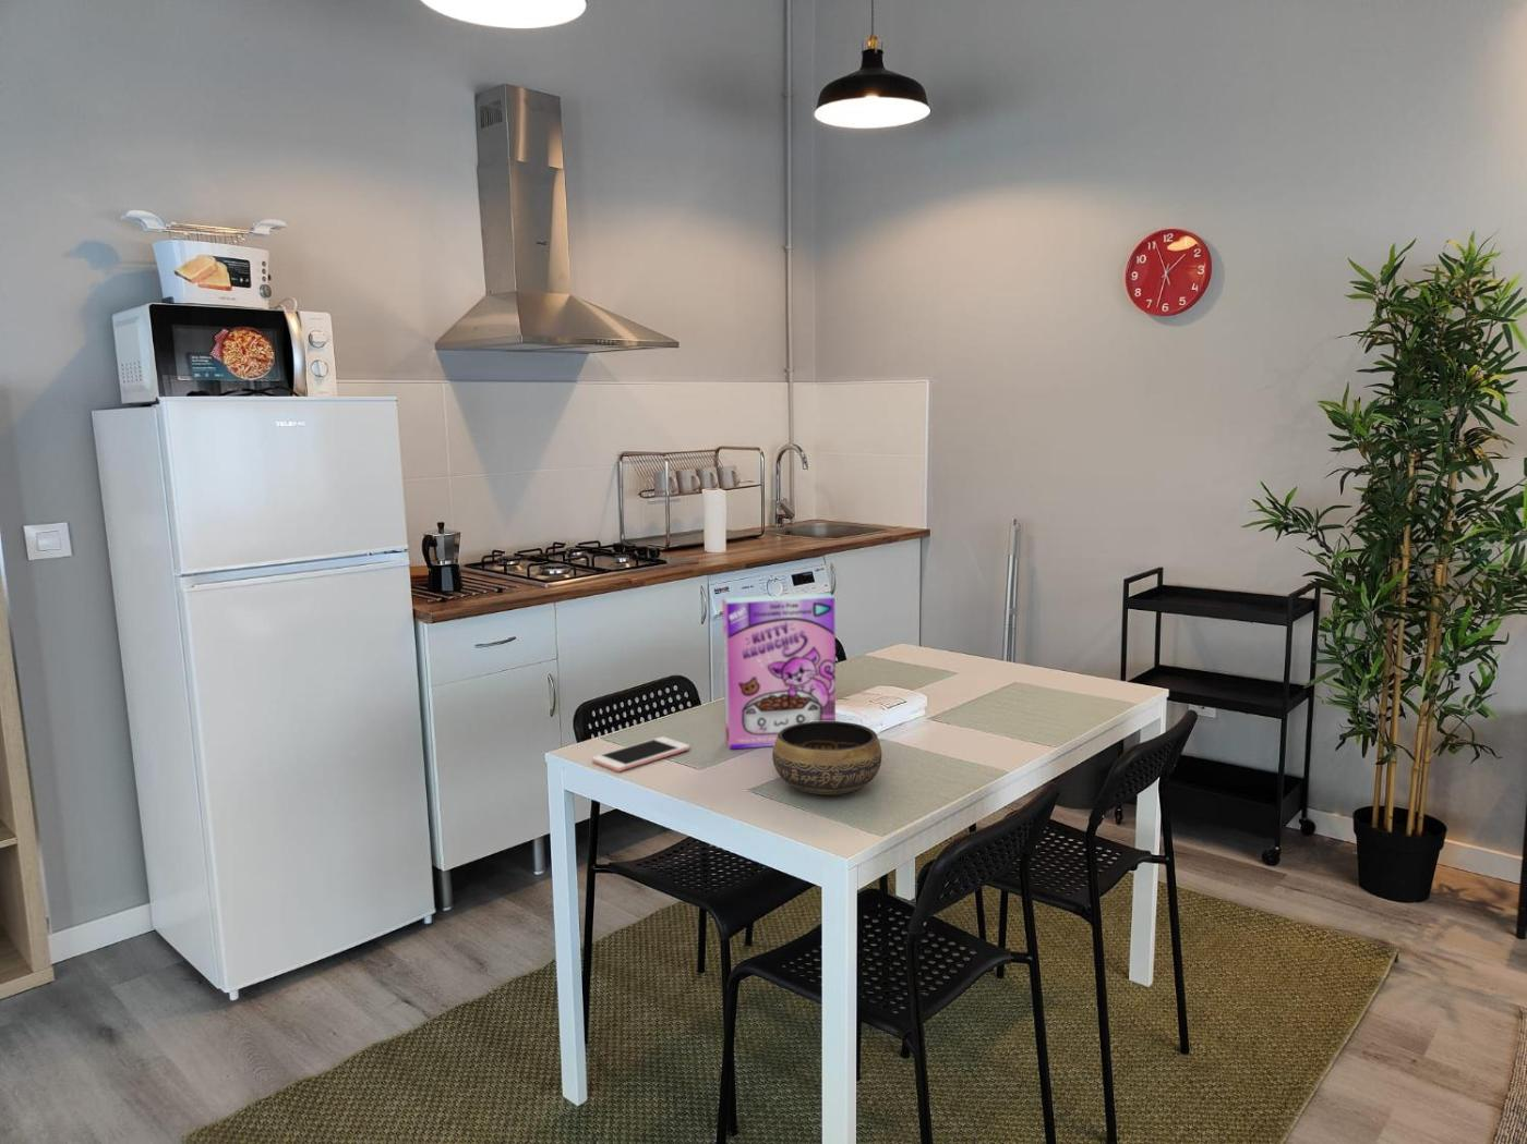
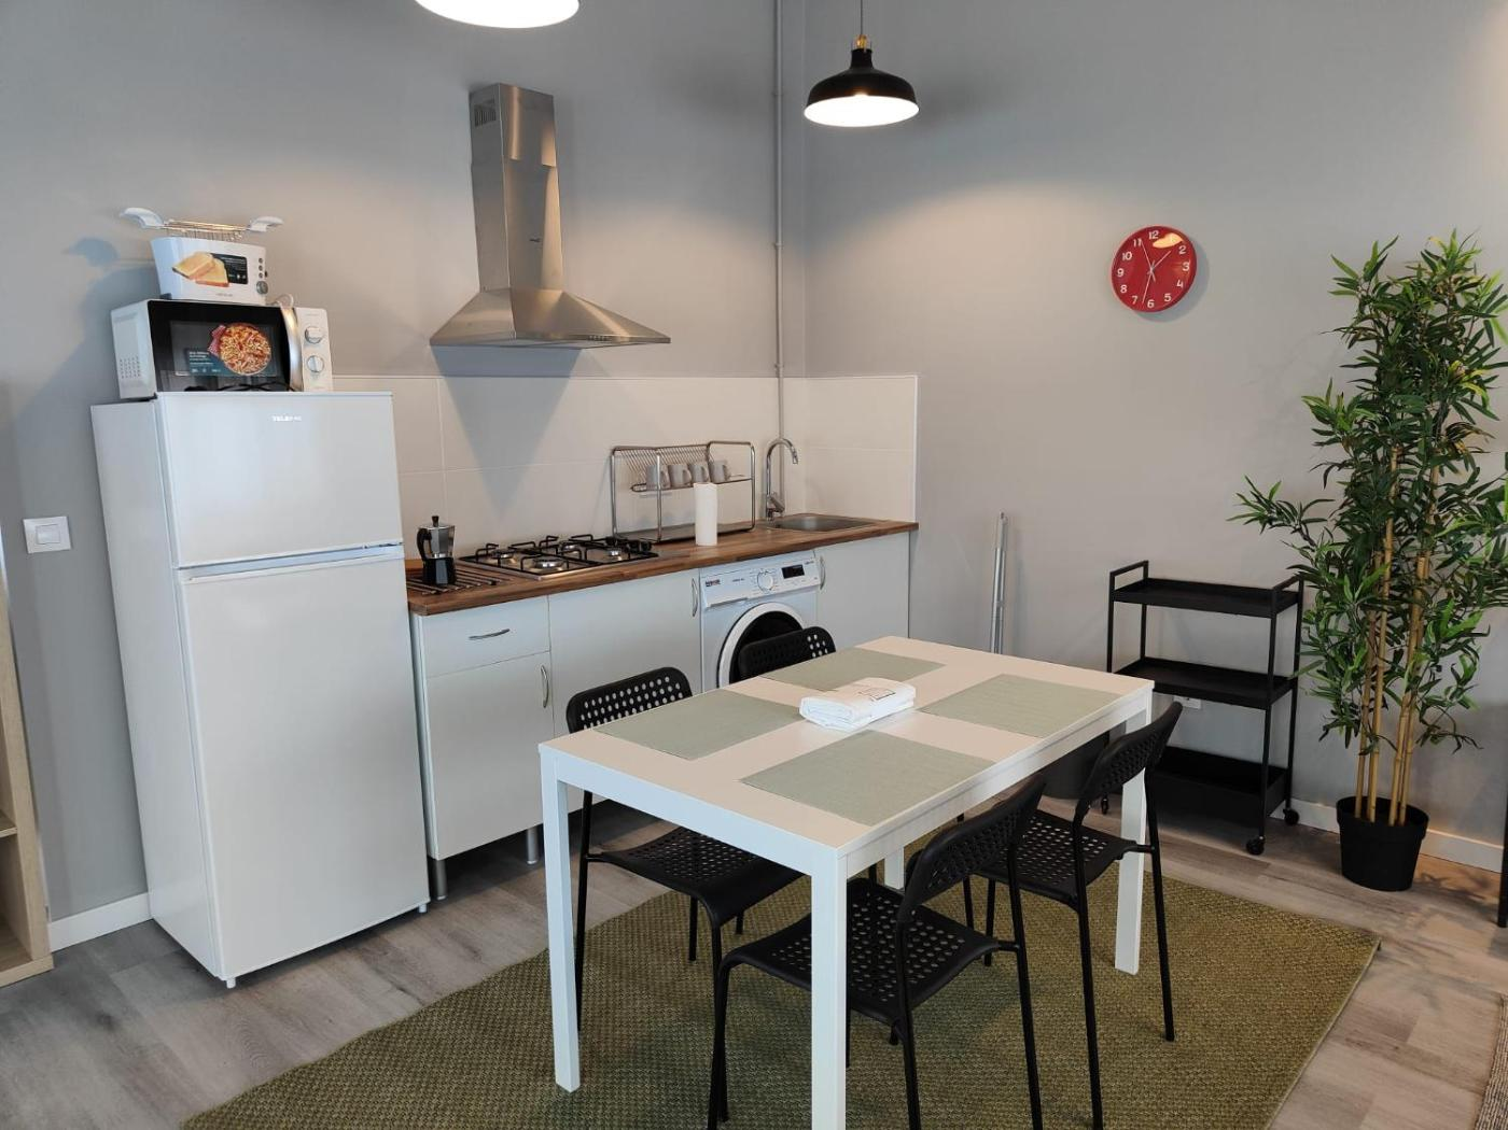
- cereal box (779, 669)
- cell phone (641, 753)
- bowl (827, 761)
